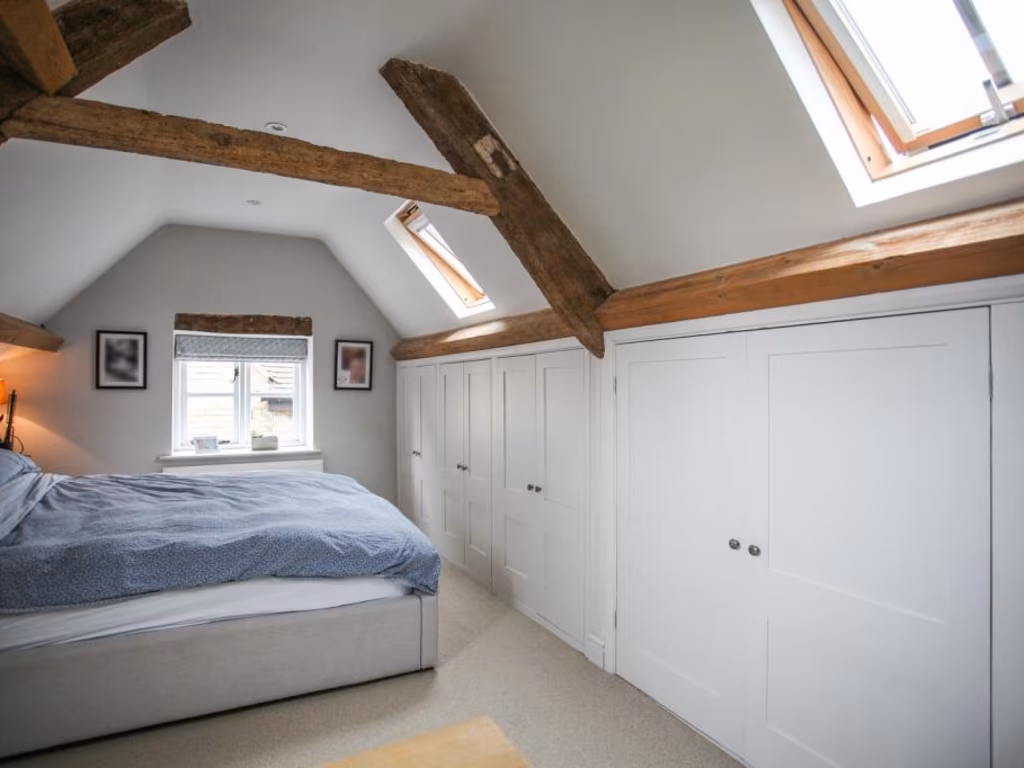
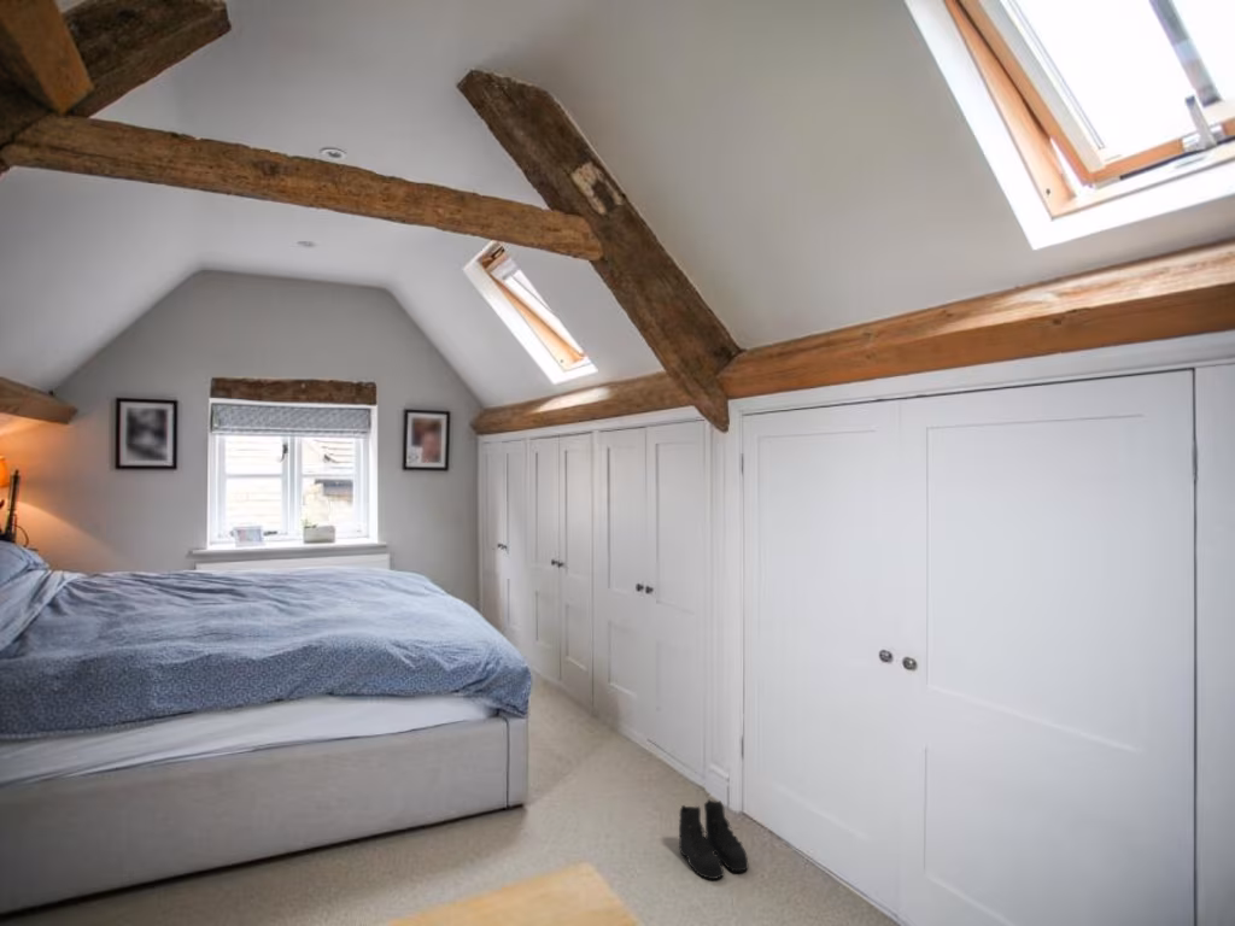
+ boots (712, 833)
